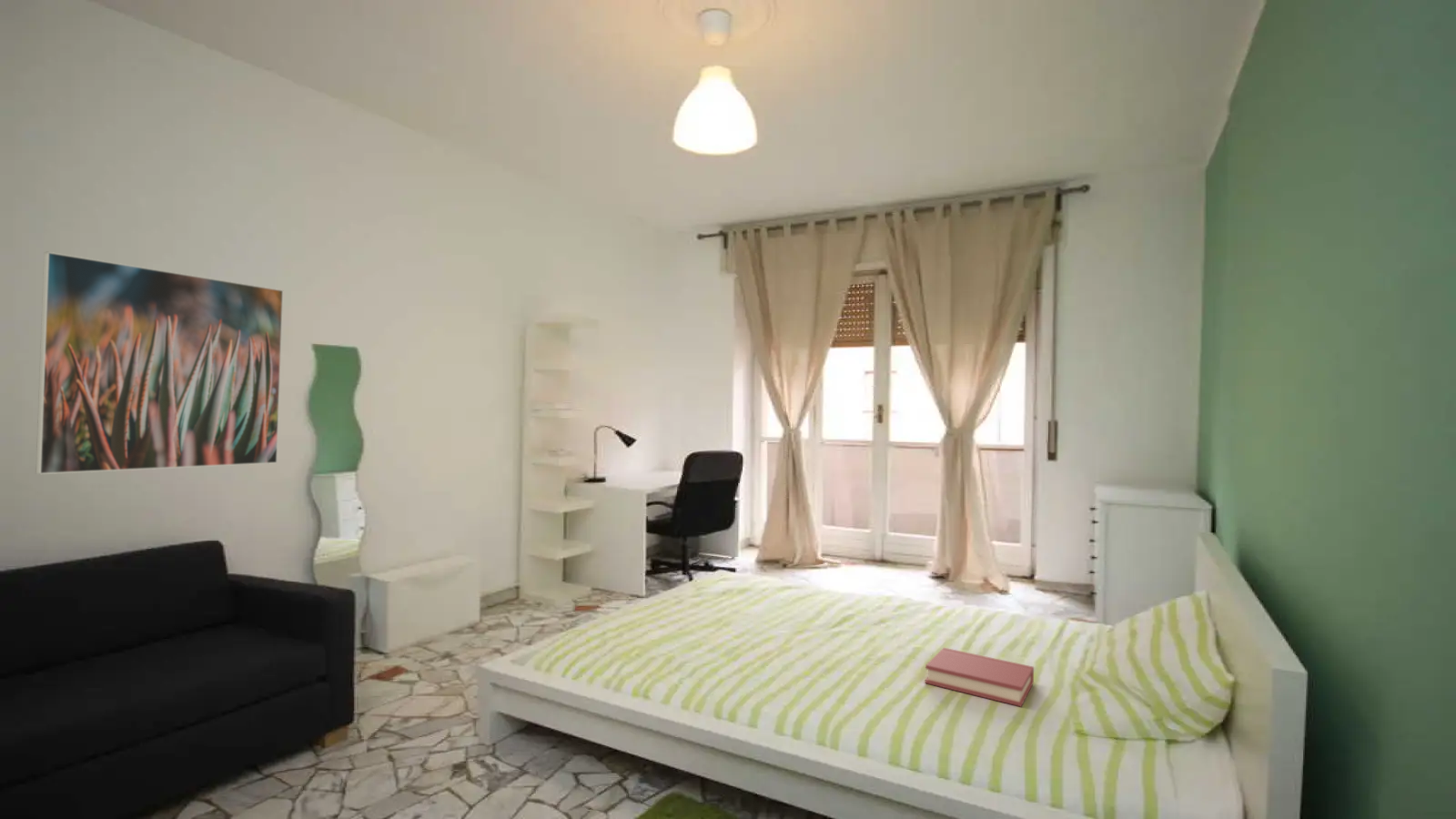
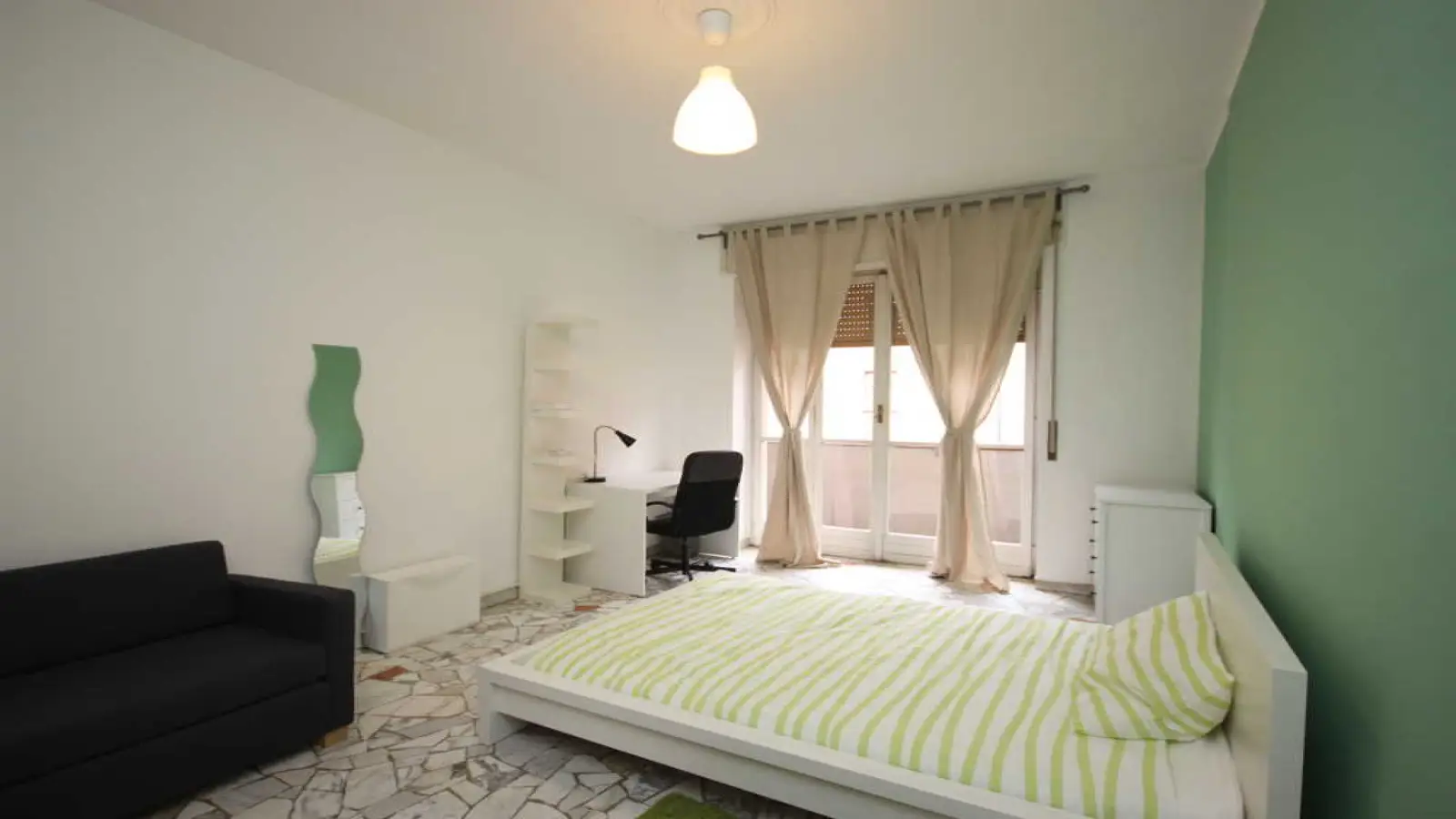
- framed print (175, 370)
- hardback book (979, 674)
